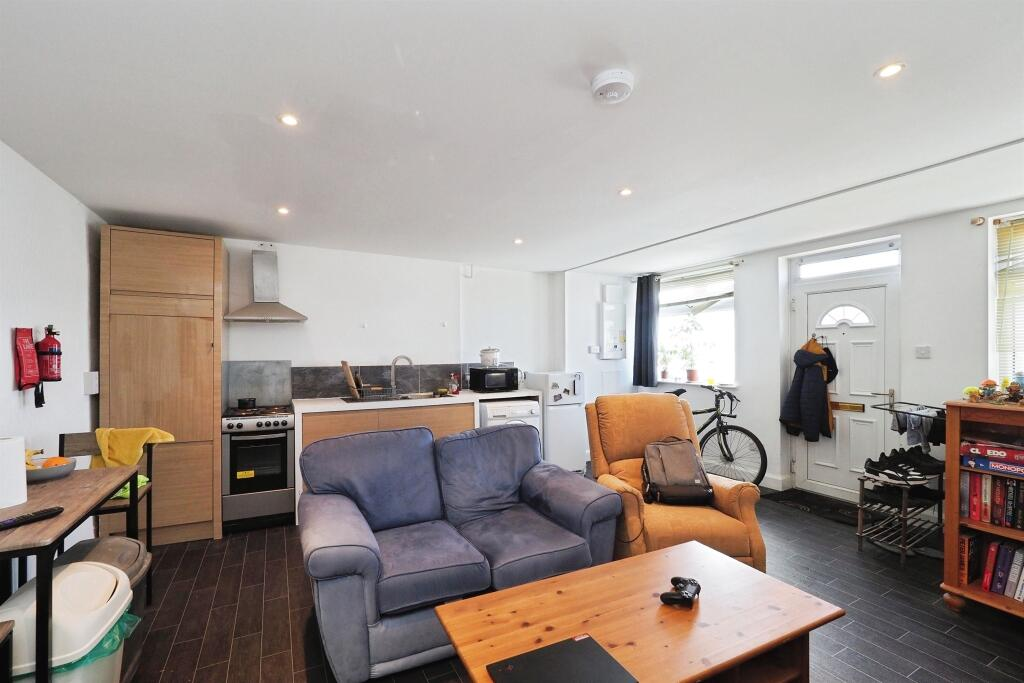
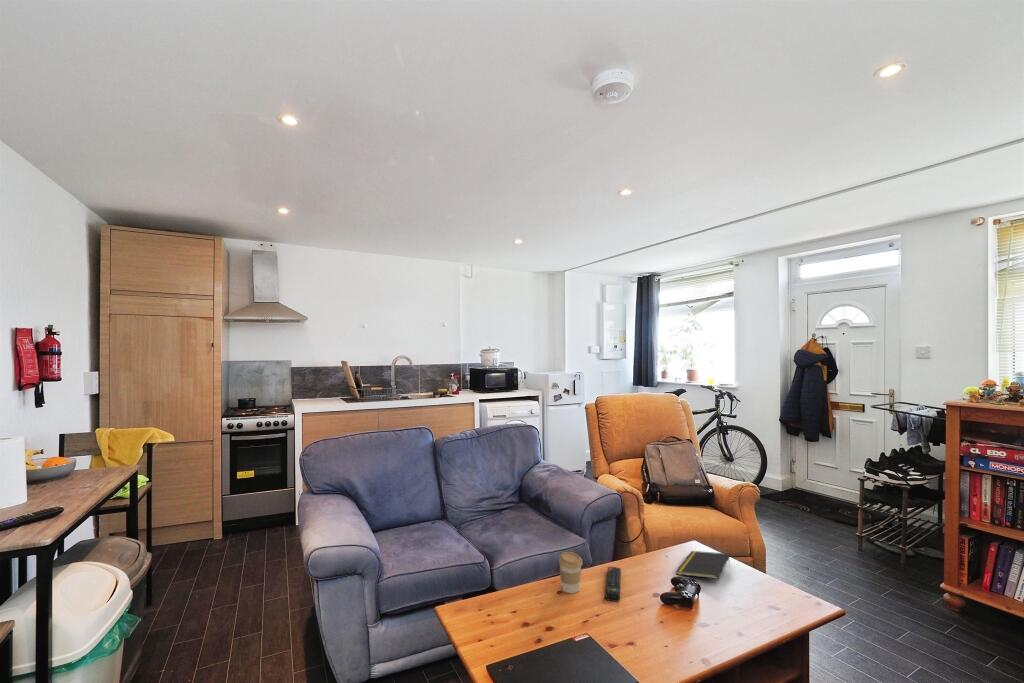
+ coffee cup (570, 571)
+ remote control (613, 583)
+ notepad (703, 563)
